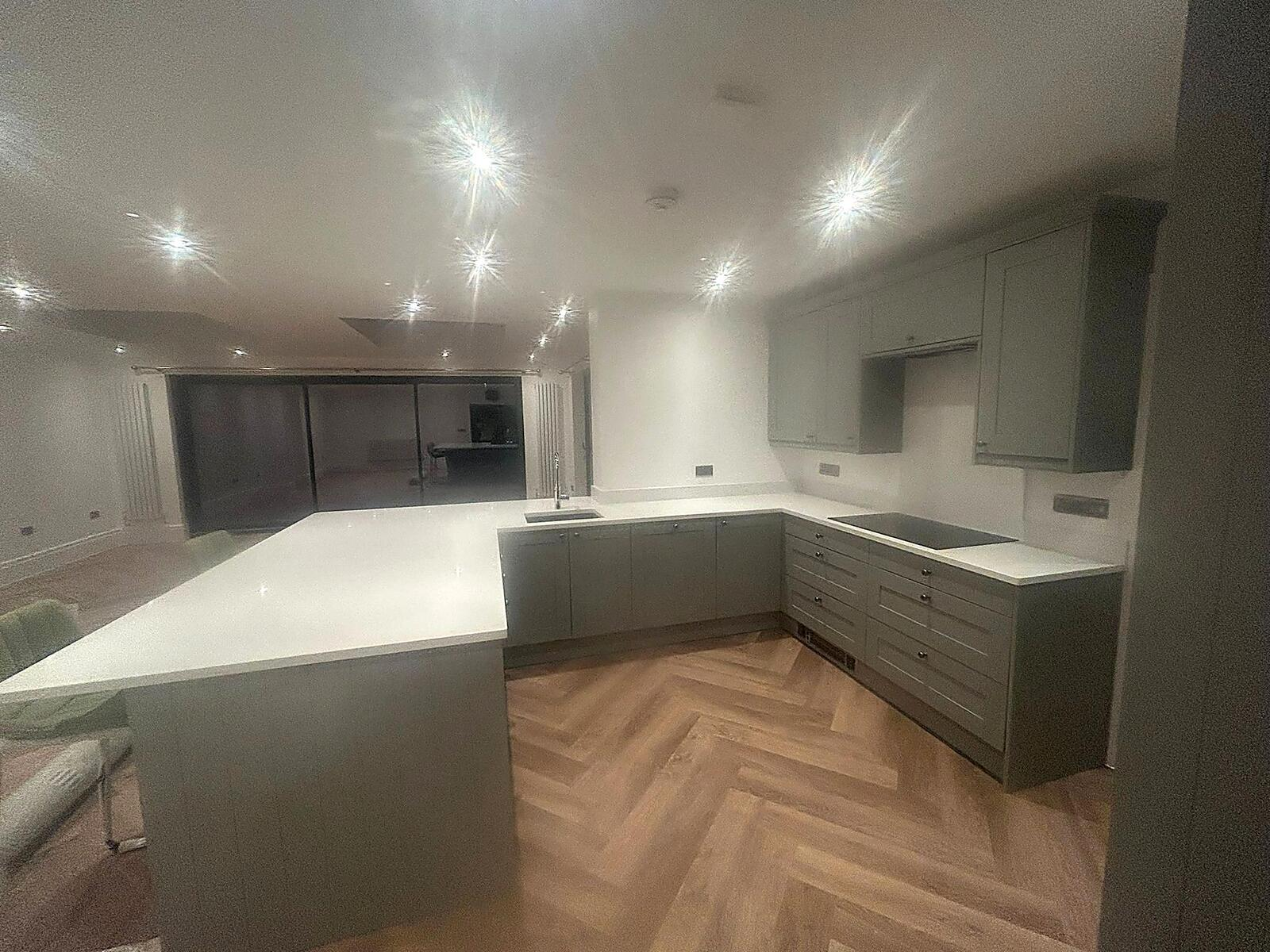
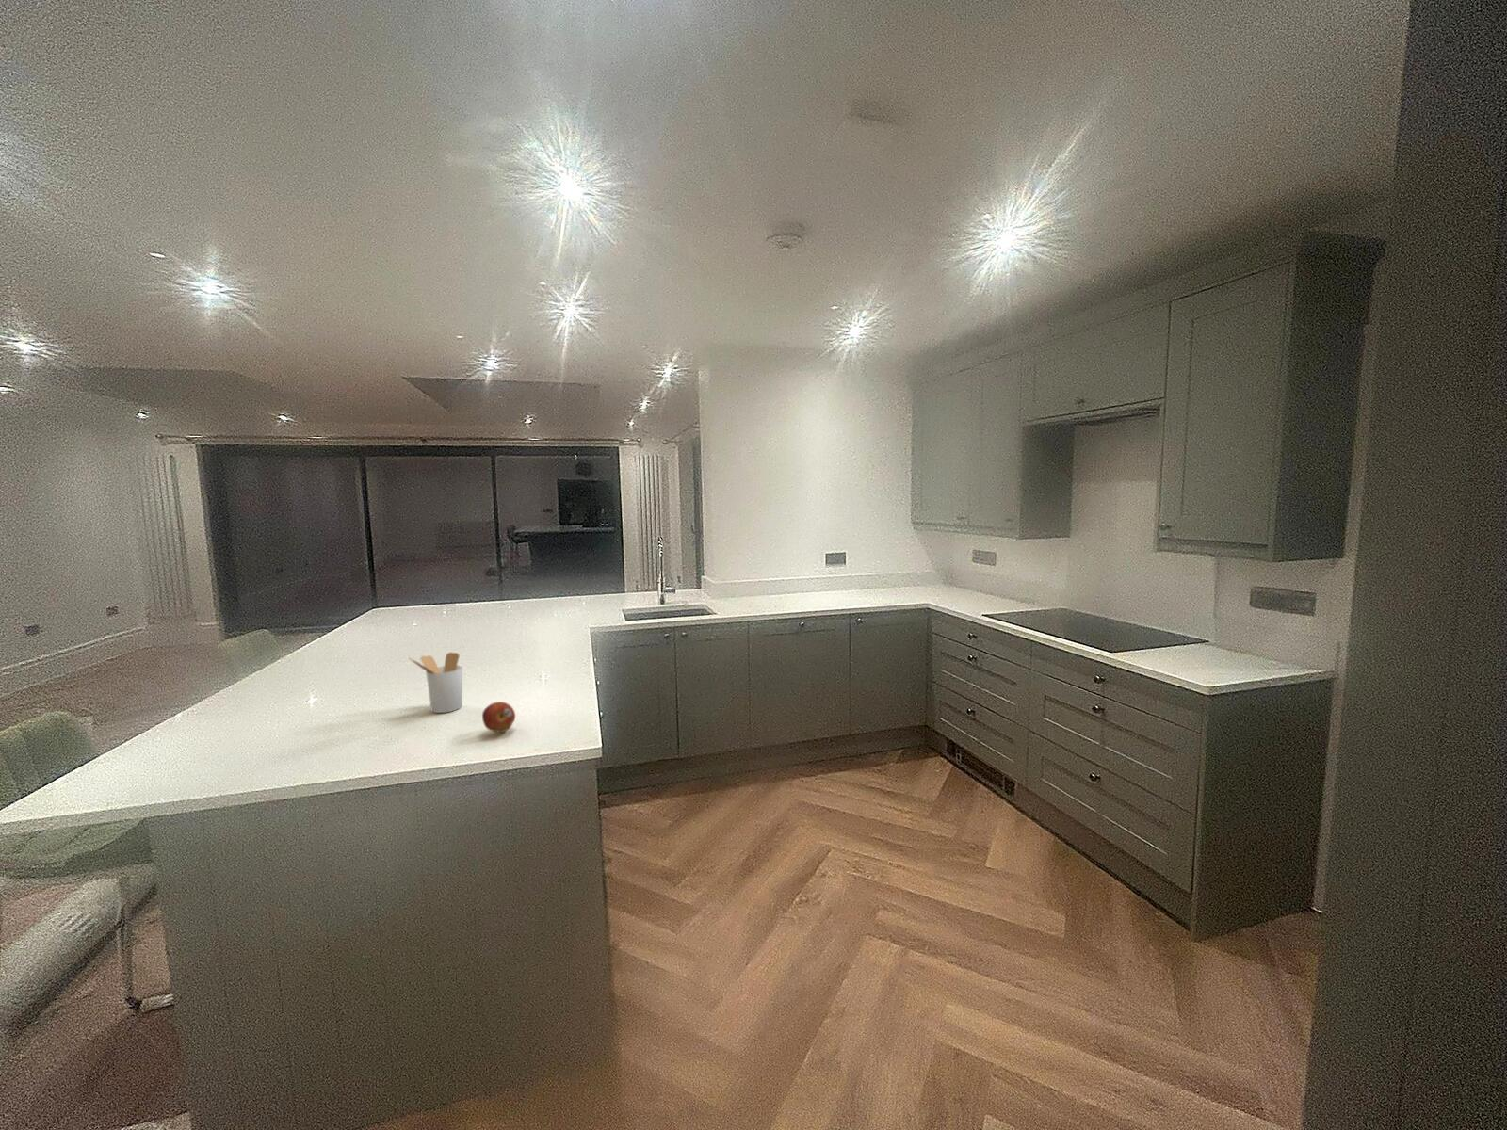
+ utensil holder (437, 681)
+ fruit (500, 717)
